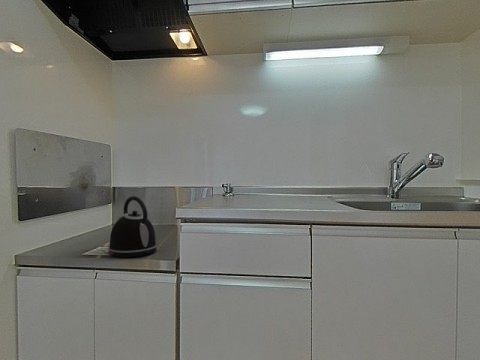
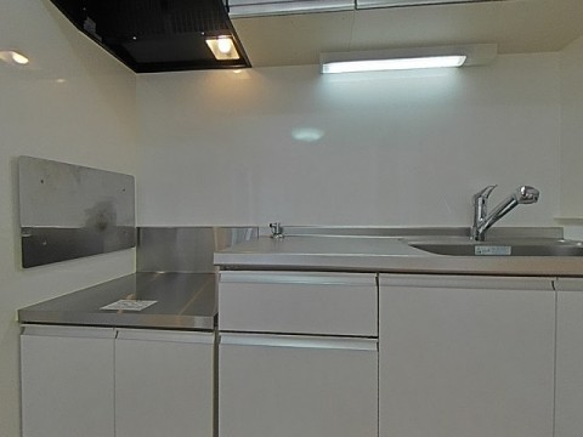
- kettle (133, 223)
